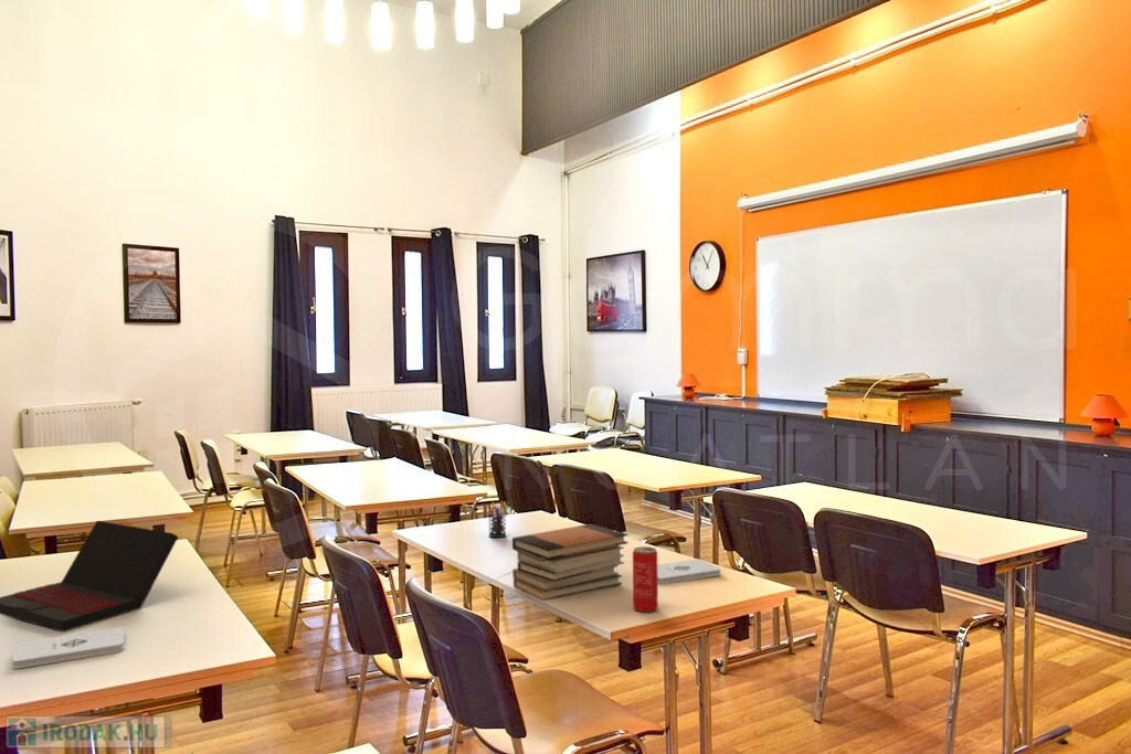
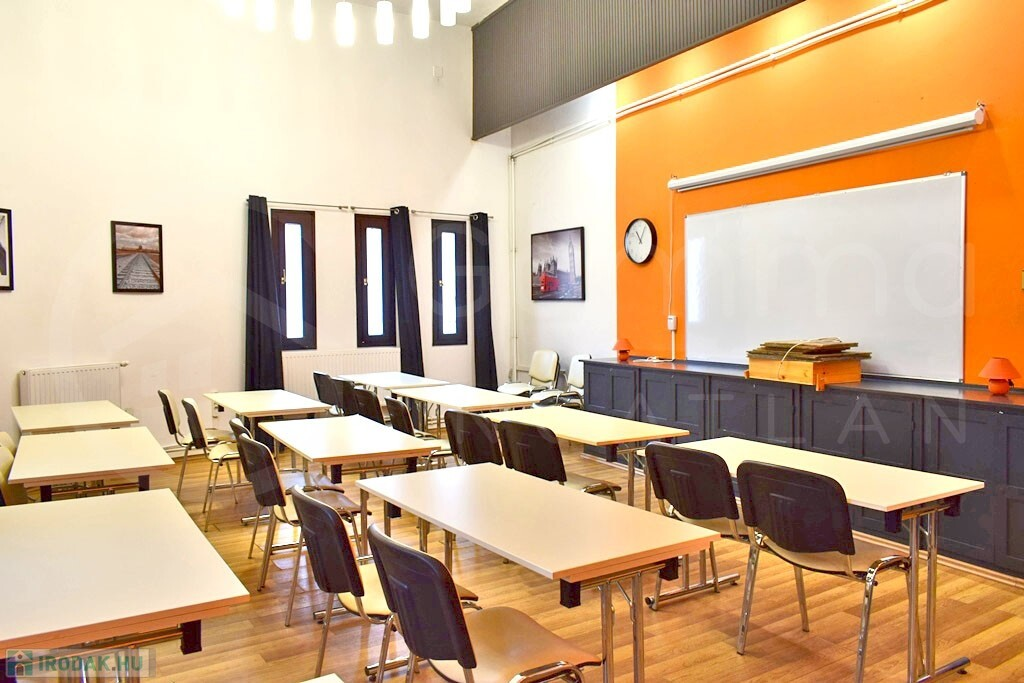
- laptop (85, 570)
- beverage can (645, 578)
- notepad (71, 647)
- book stack (570, 560)
- pen holder (499, 518)
- notepad (679, 571)
